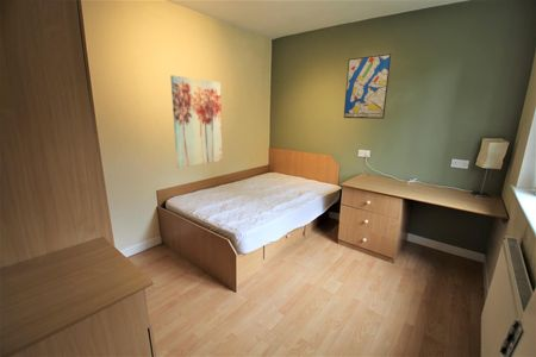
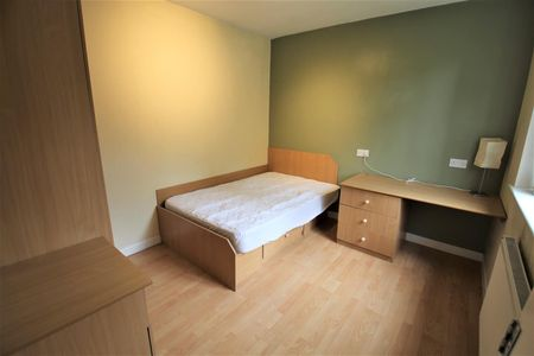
- wall art (366, 88)
- wall art (199, 123)
